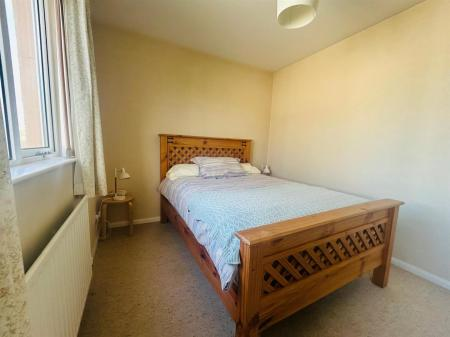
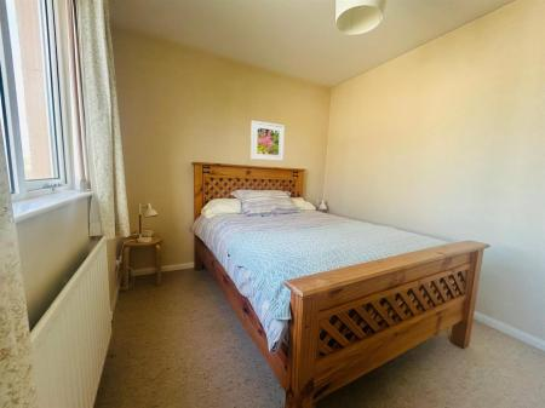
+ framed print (268, 142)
